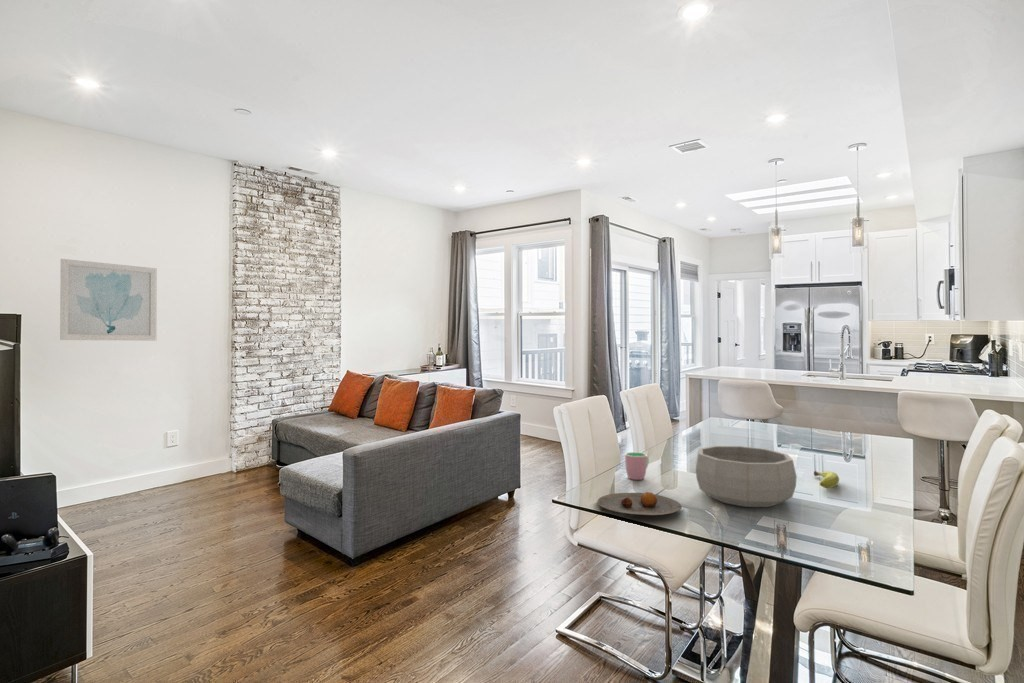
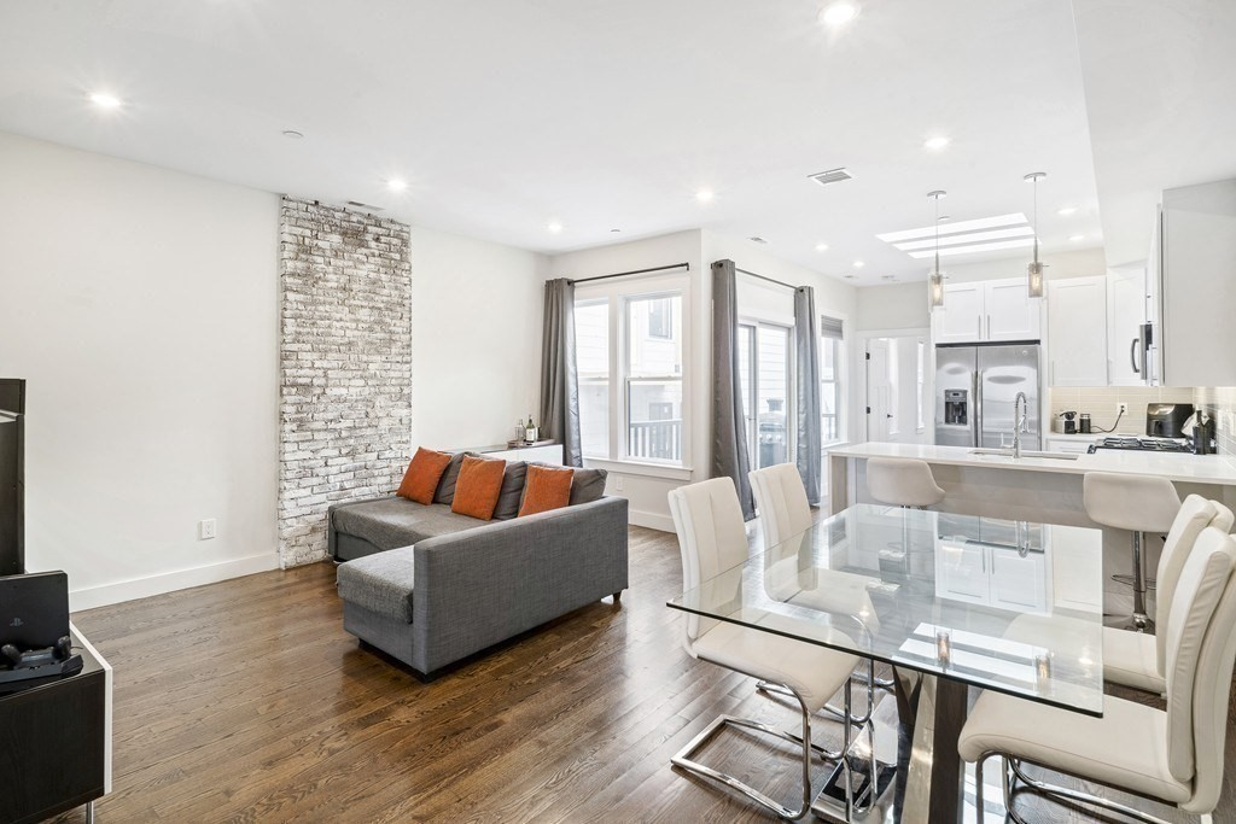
- plate (638, 499)
- cup (638, 465)
- decorative bowl (743, 475)
- fruit (823, 478)
- wall art (111, 302)
